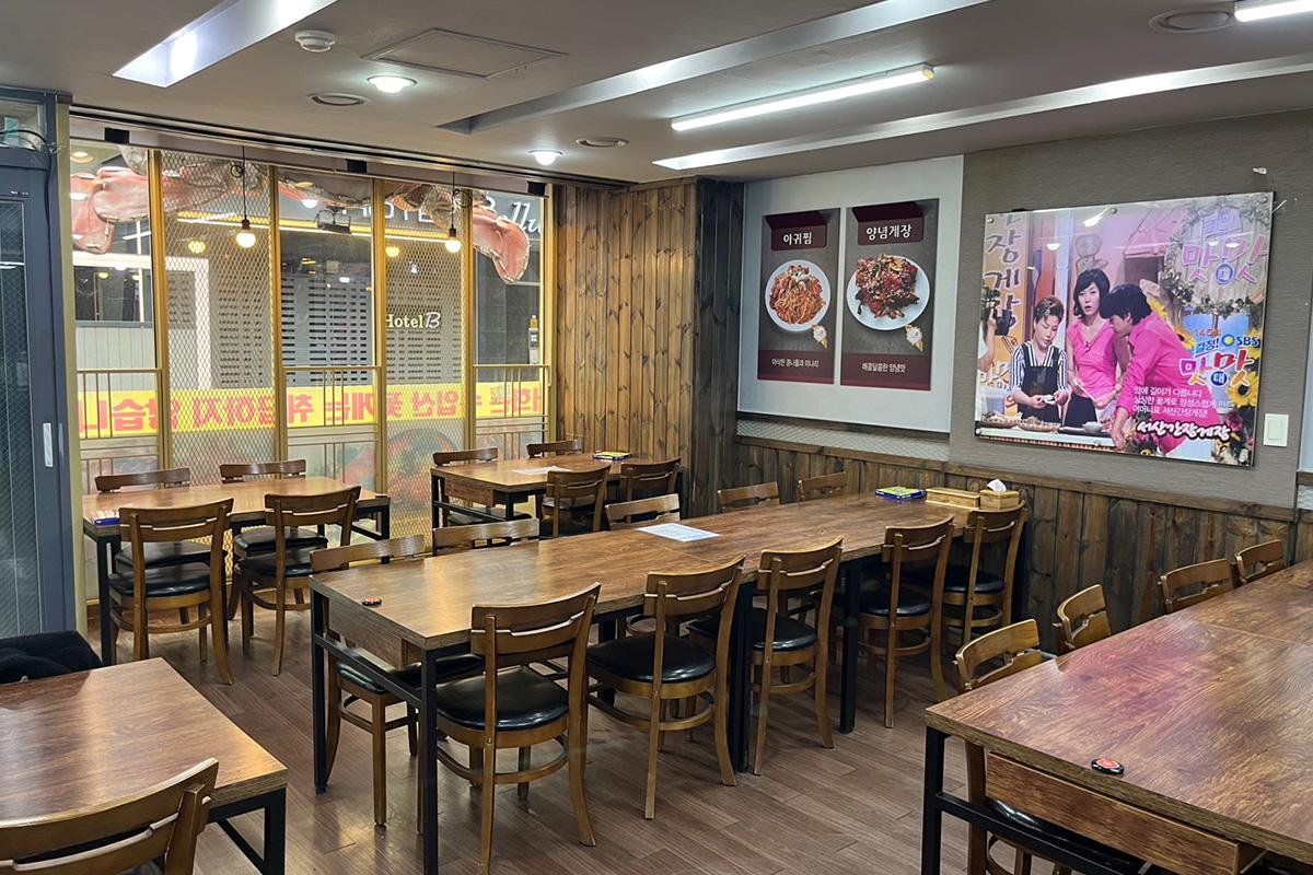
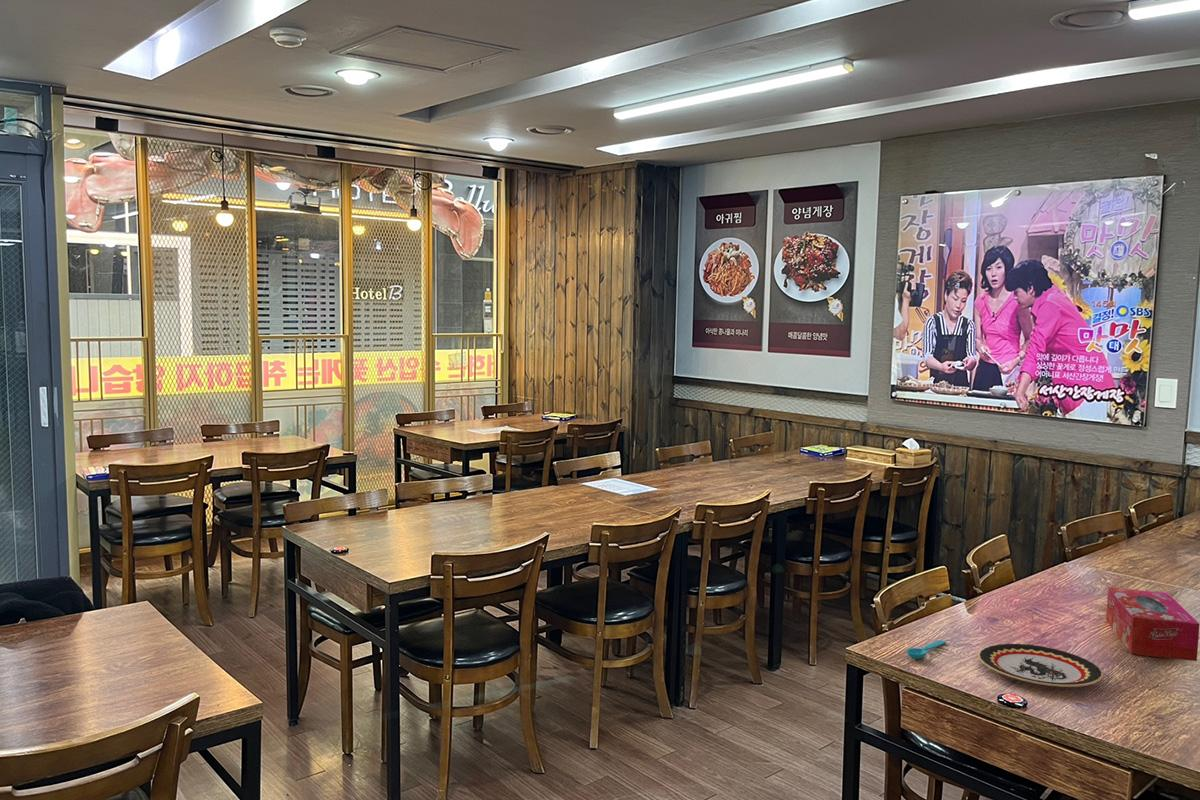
+ tissue box (1149, 621)
+ spoon (927, 647)
+ plate (1038, 667)
